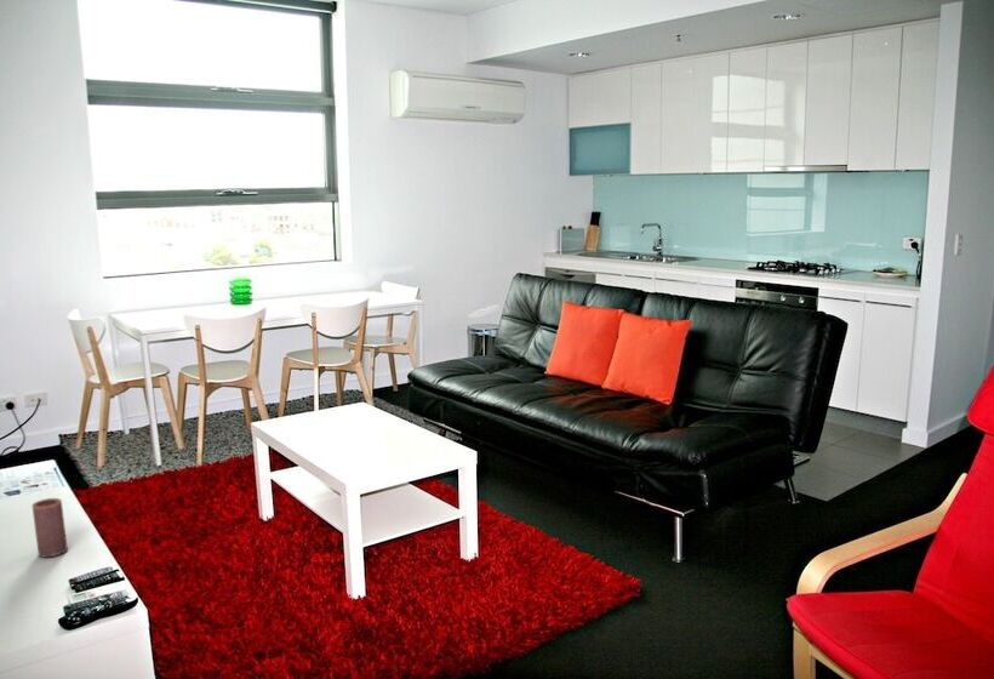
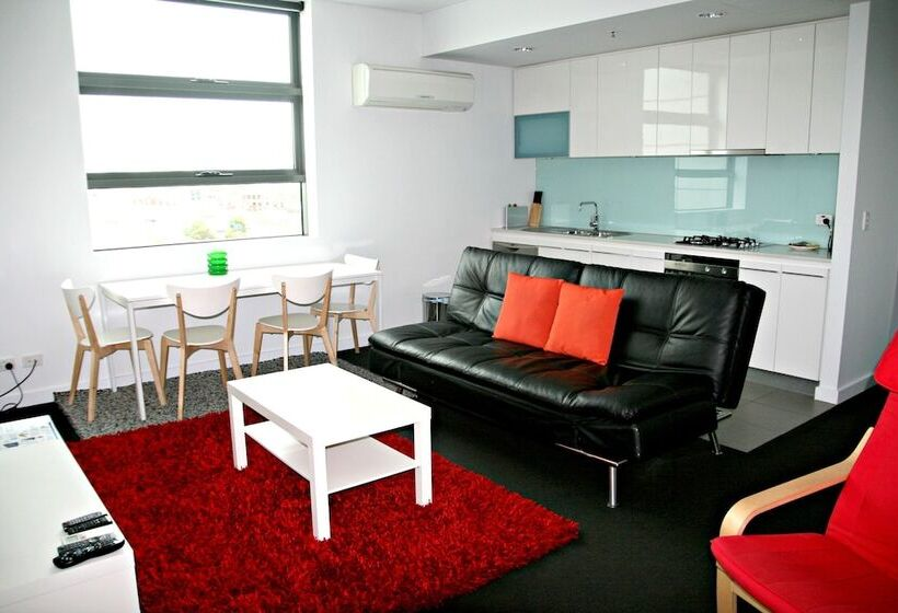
- candle (50, 527)
